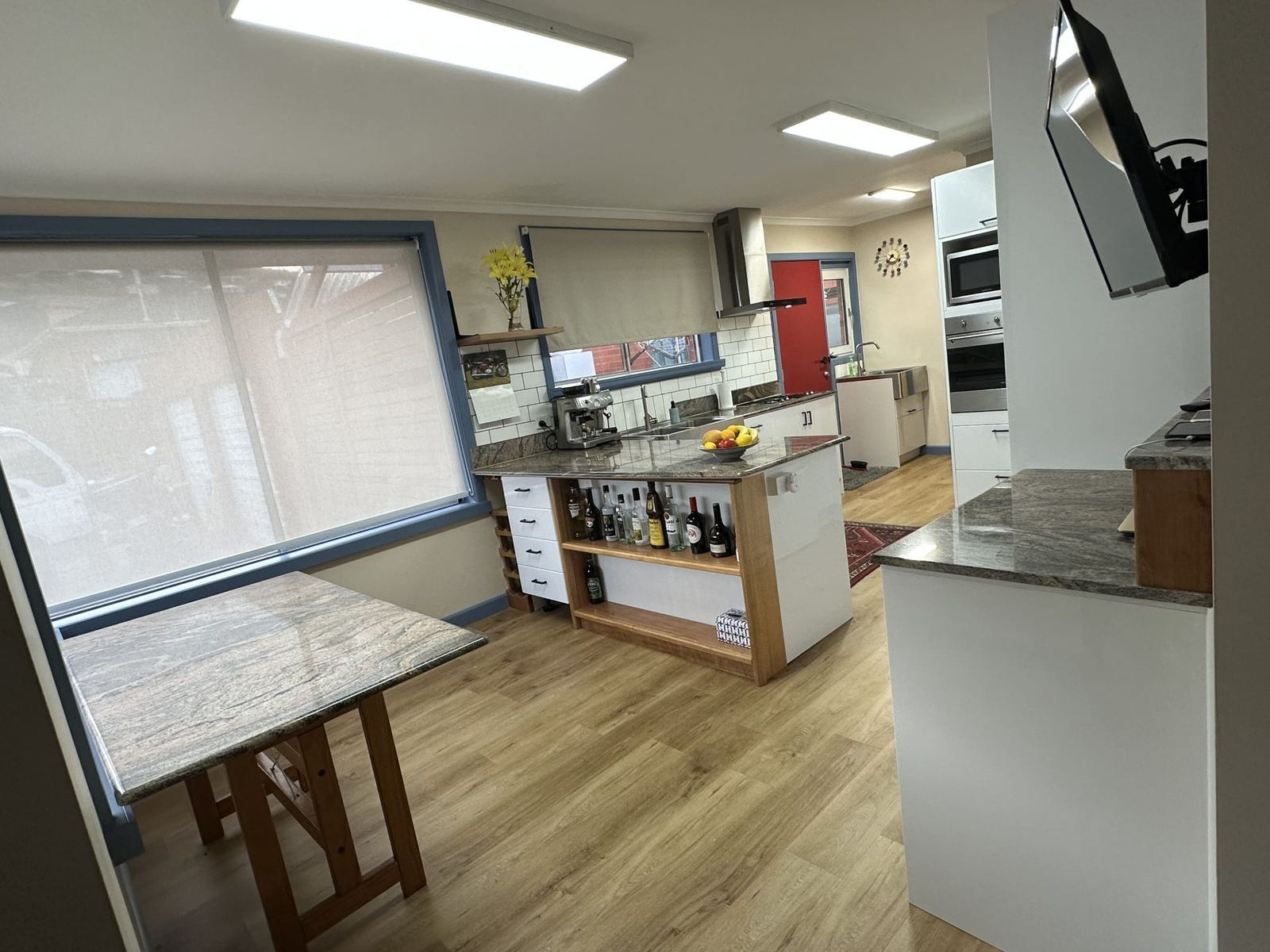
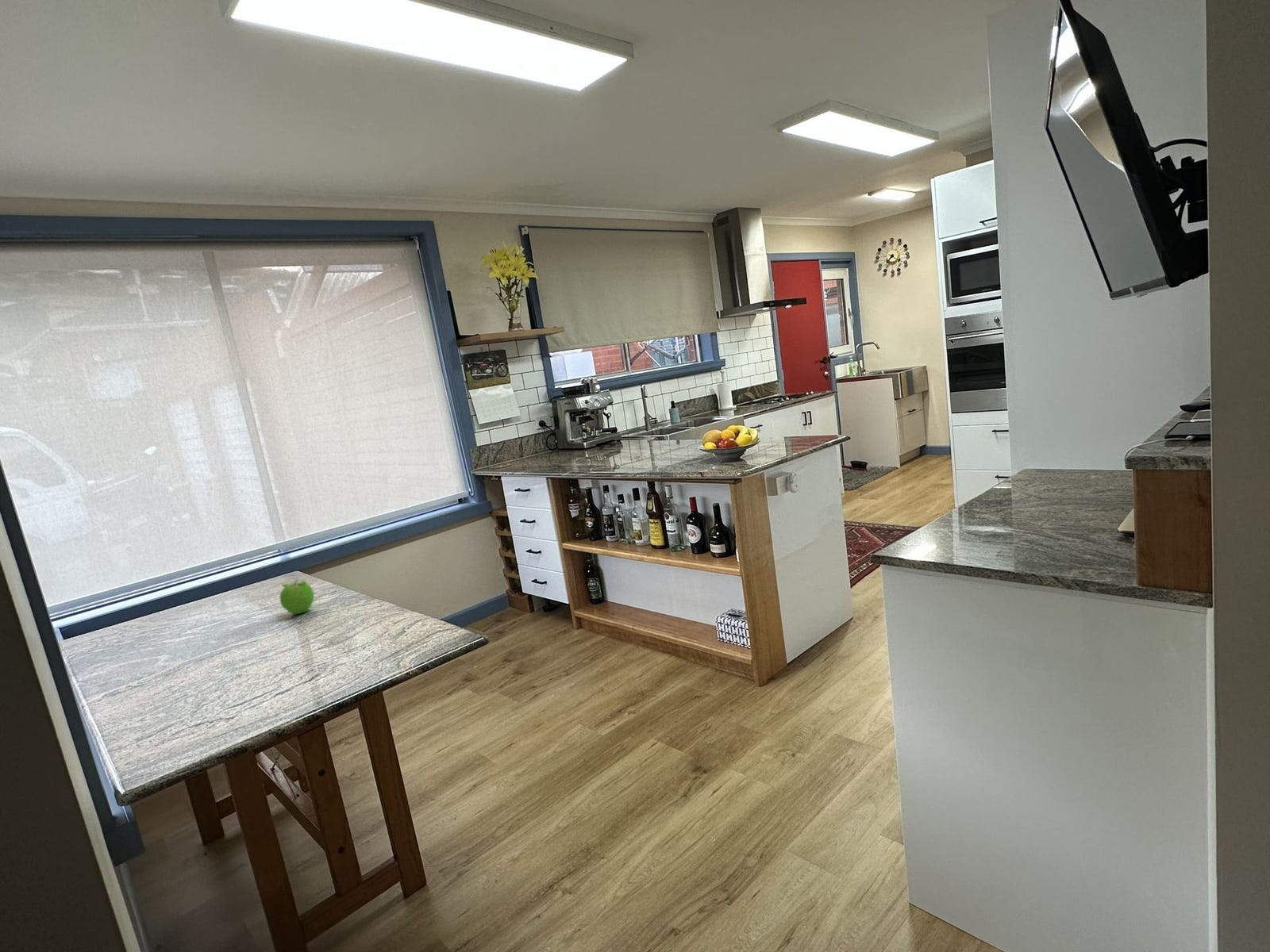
+ fruit (297, 596)
